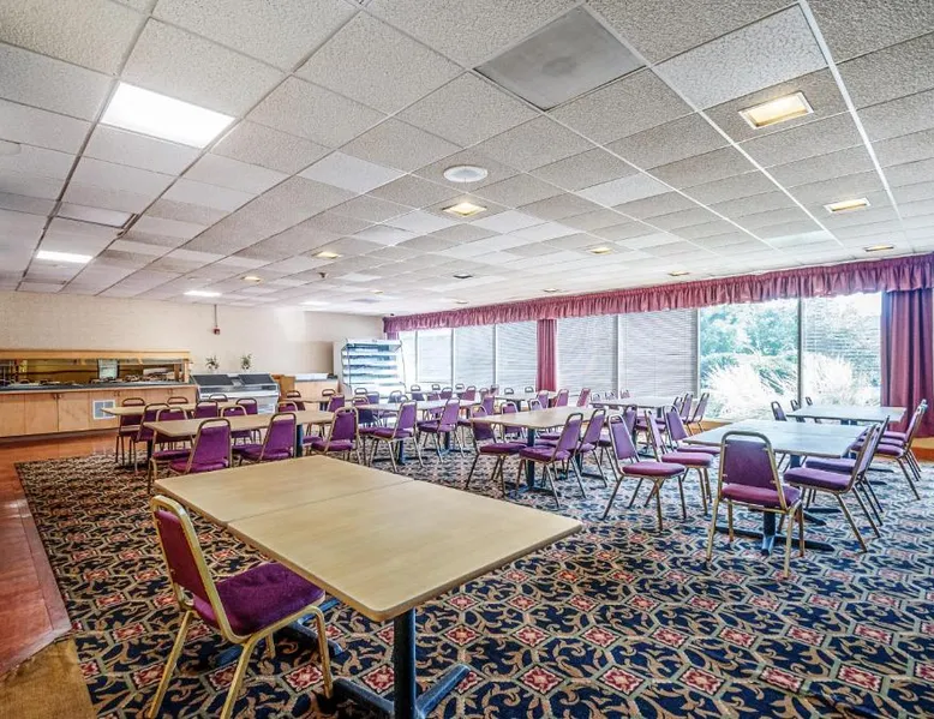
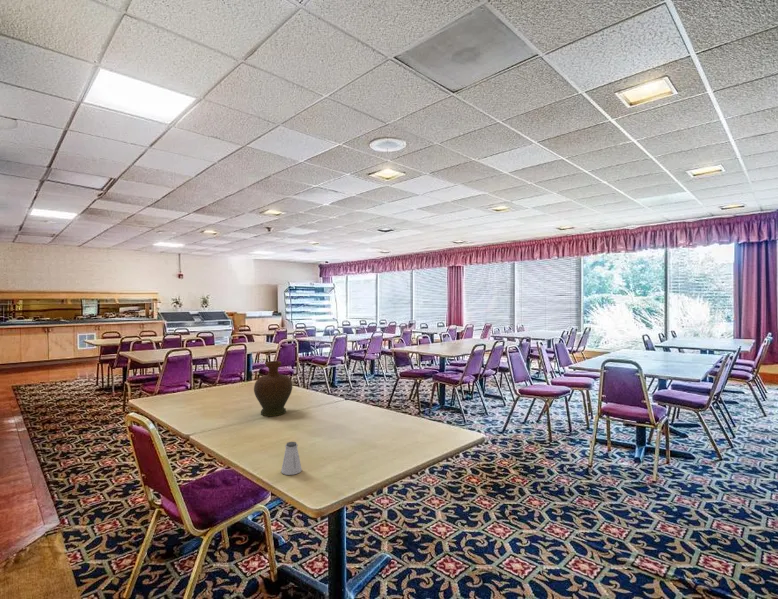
+ saltshaker (291, 457)
+ decorative vase (273, 387)
